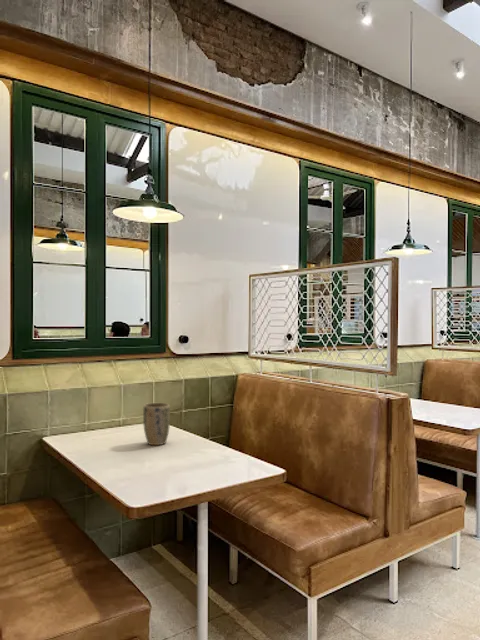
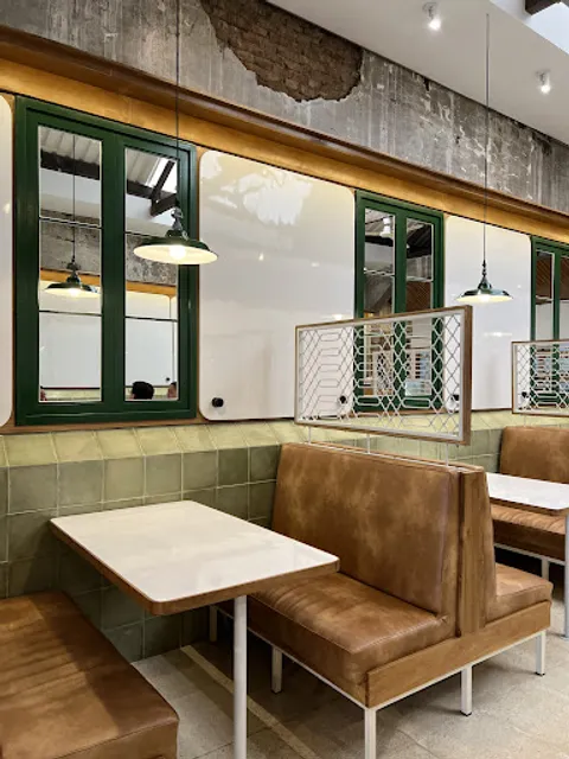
- plant pot (156, 423)
